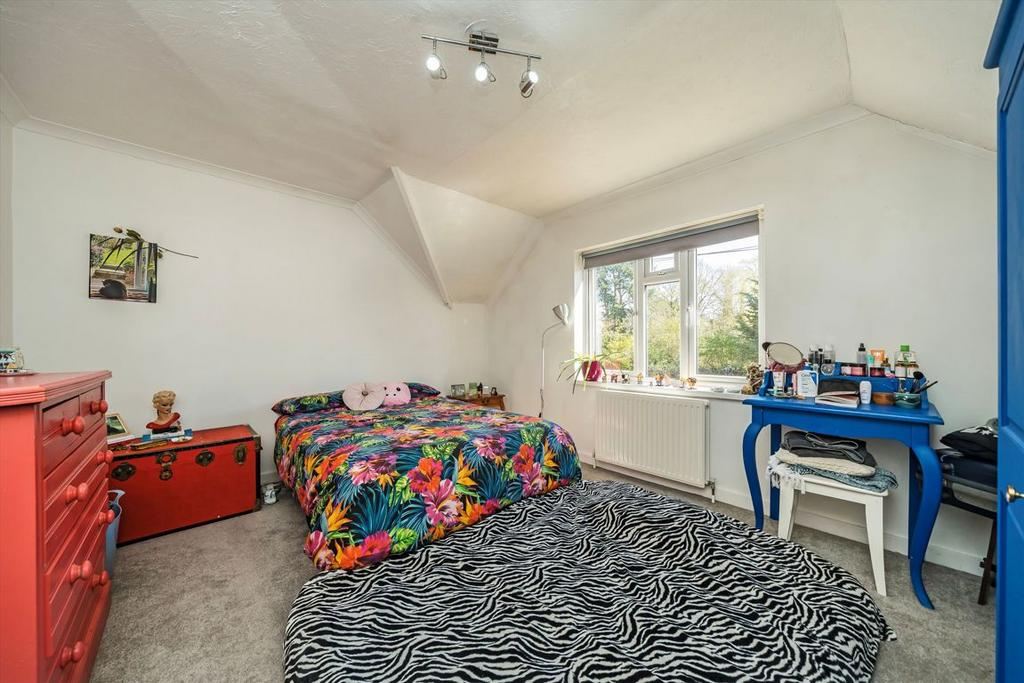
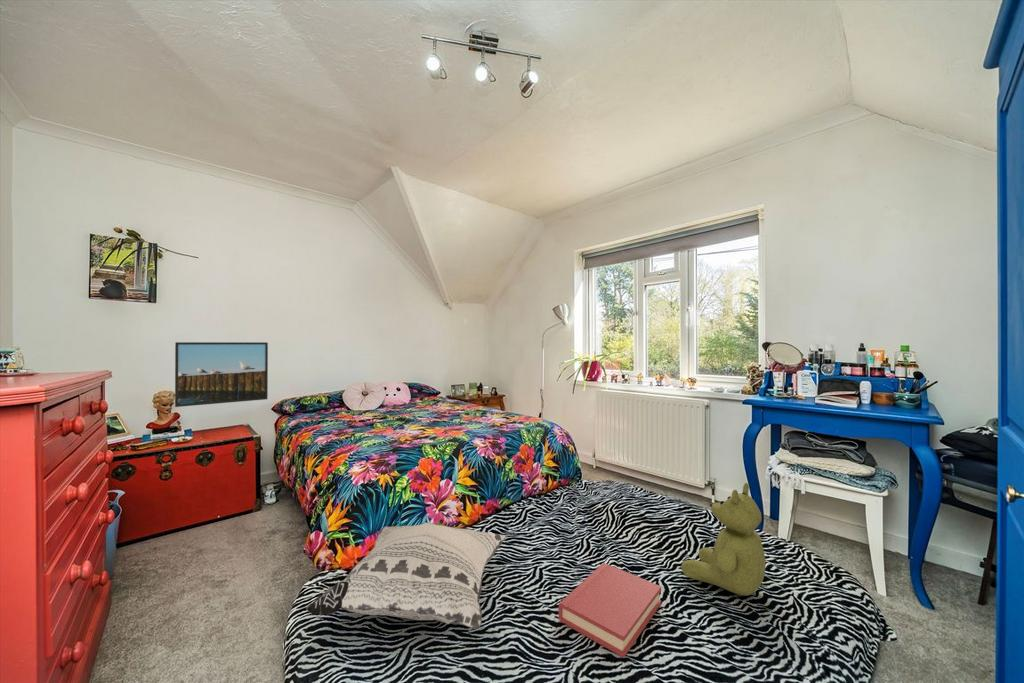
+ stuffed bear (723, 531)
+ hardback book (611, 602)
+ decorative pillow (421, 567)
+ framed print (224, 372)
